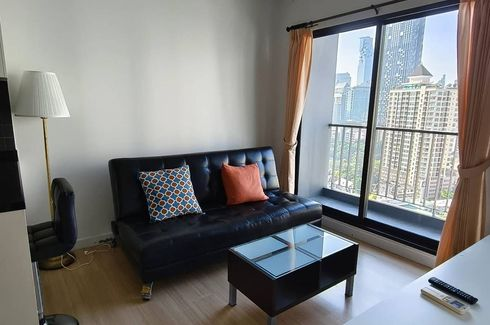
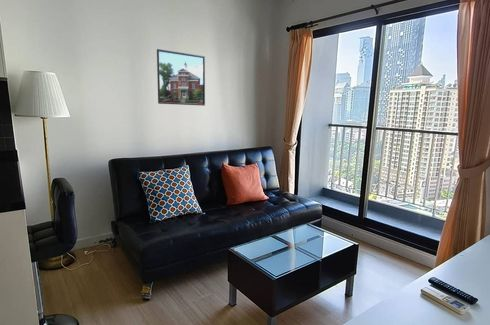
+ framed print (182, 79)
